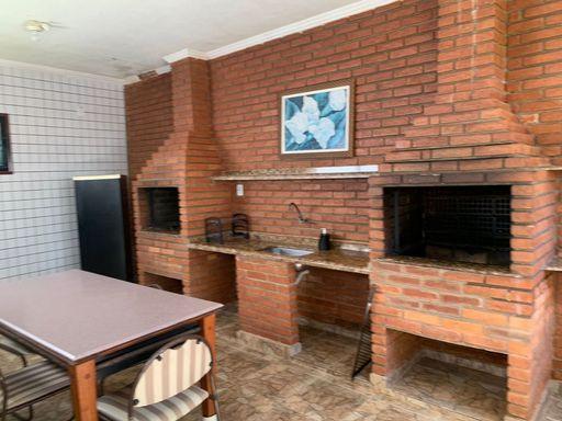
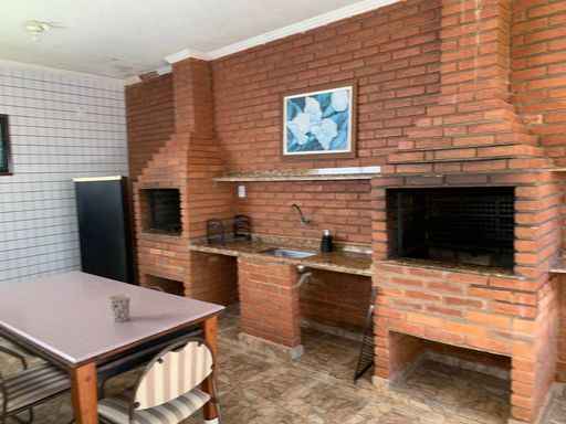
+ cup (119, 308)
